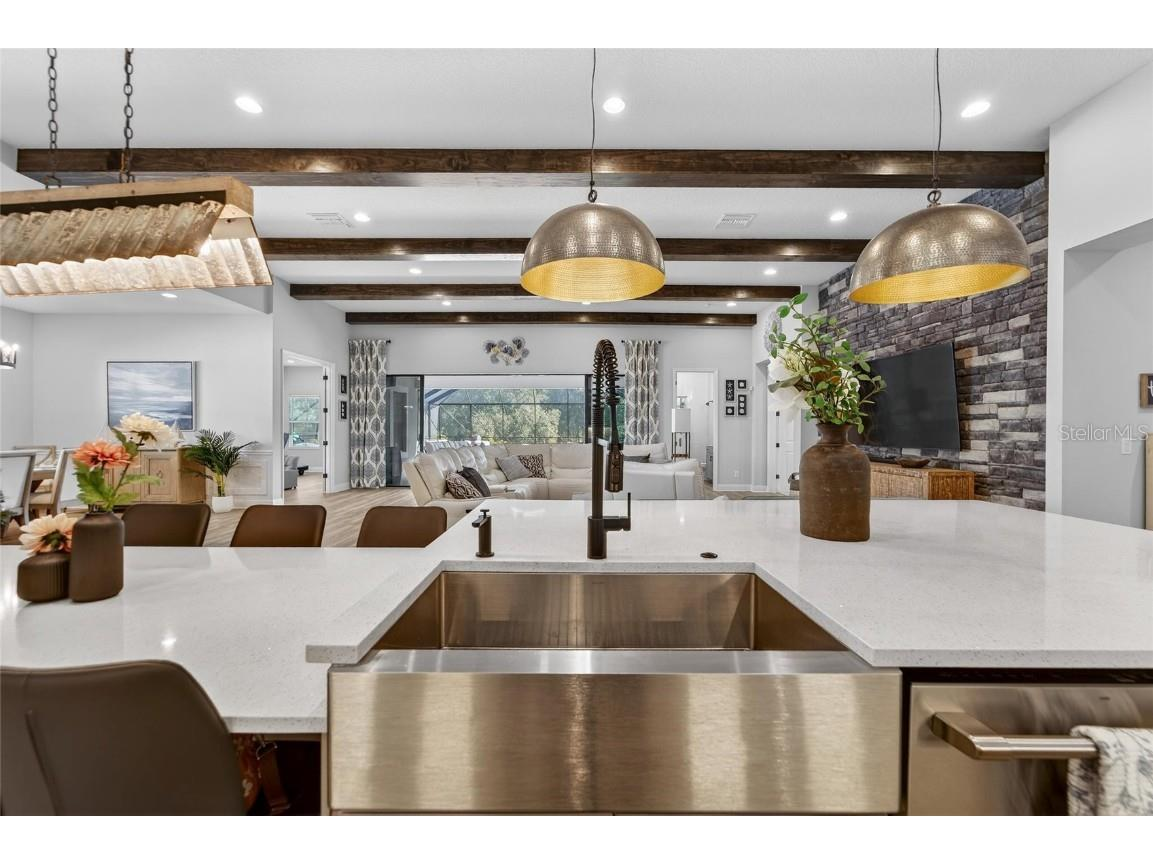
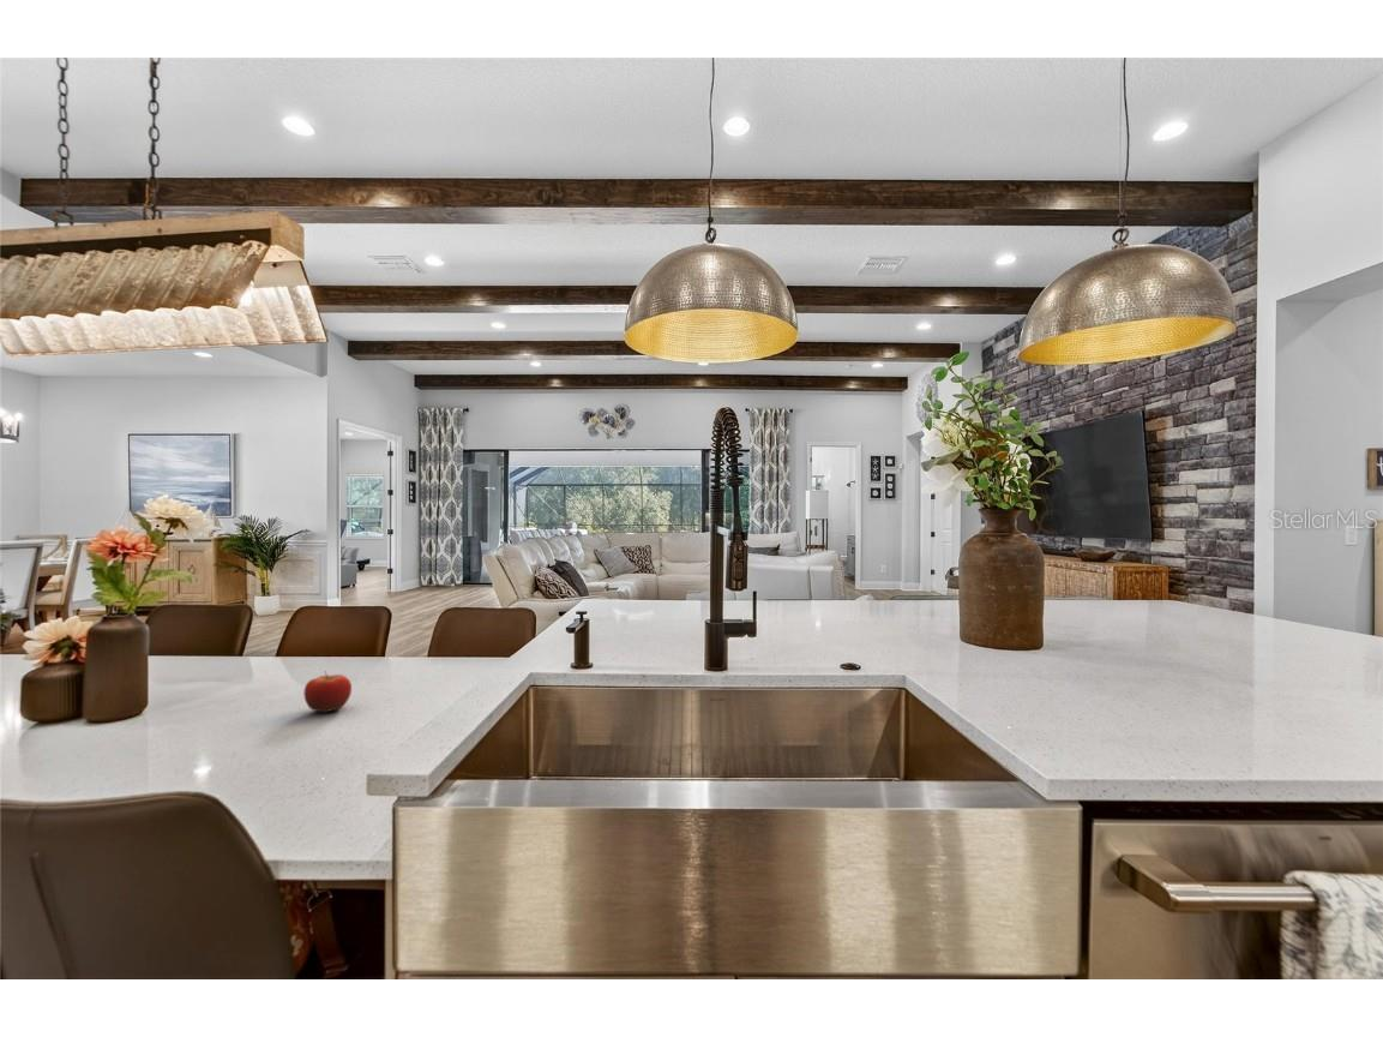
+ fruit (327, 689)
